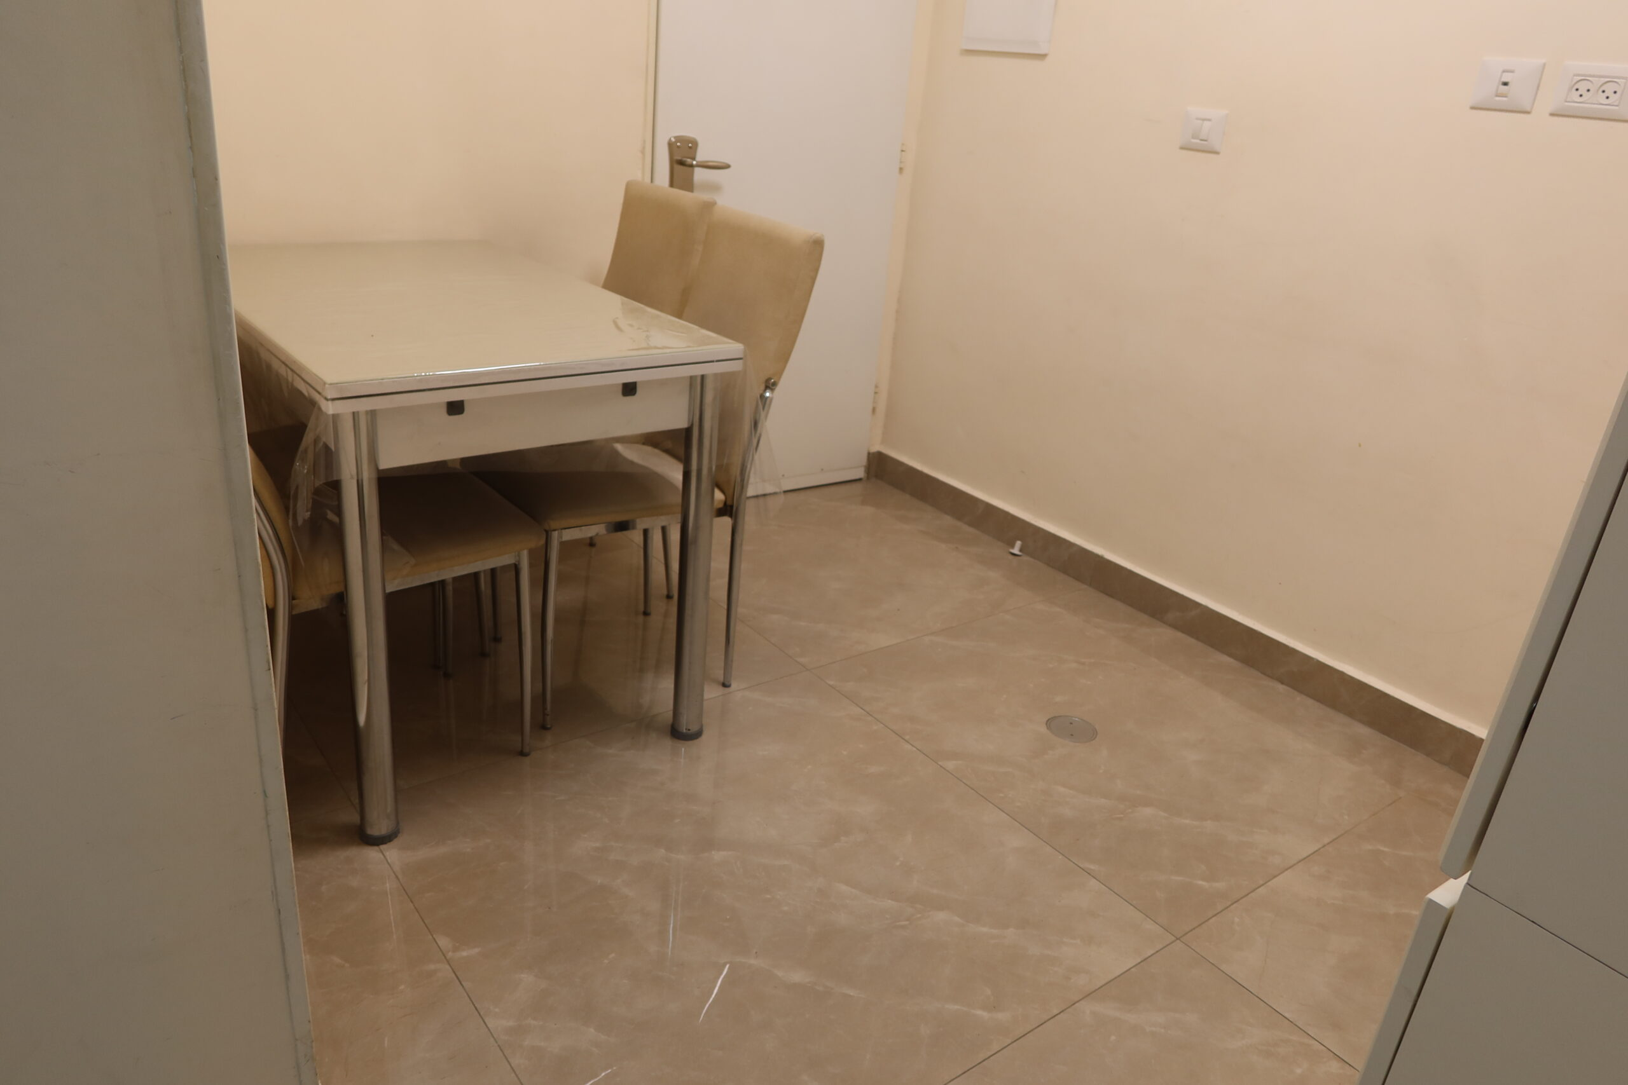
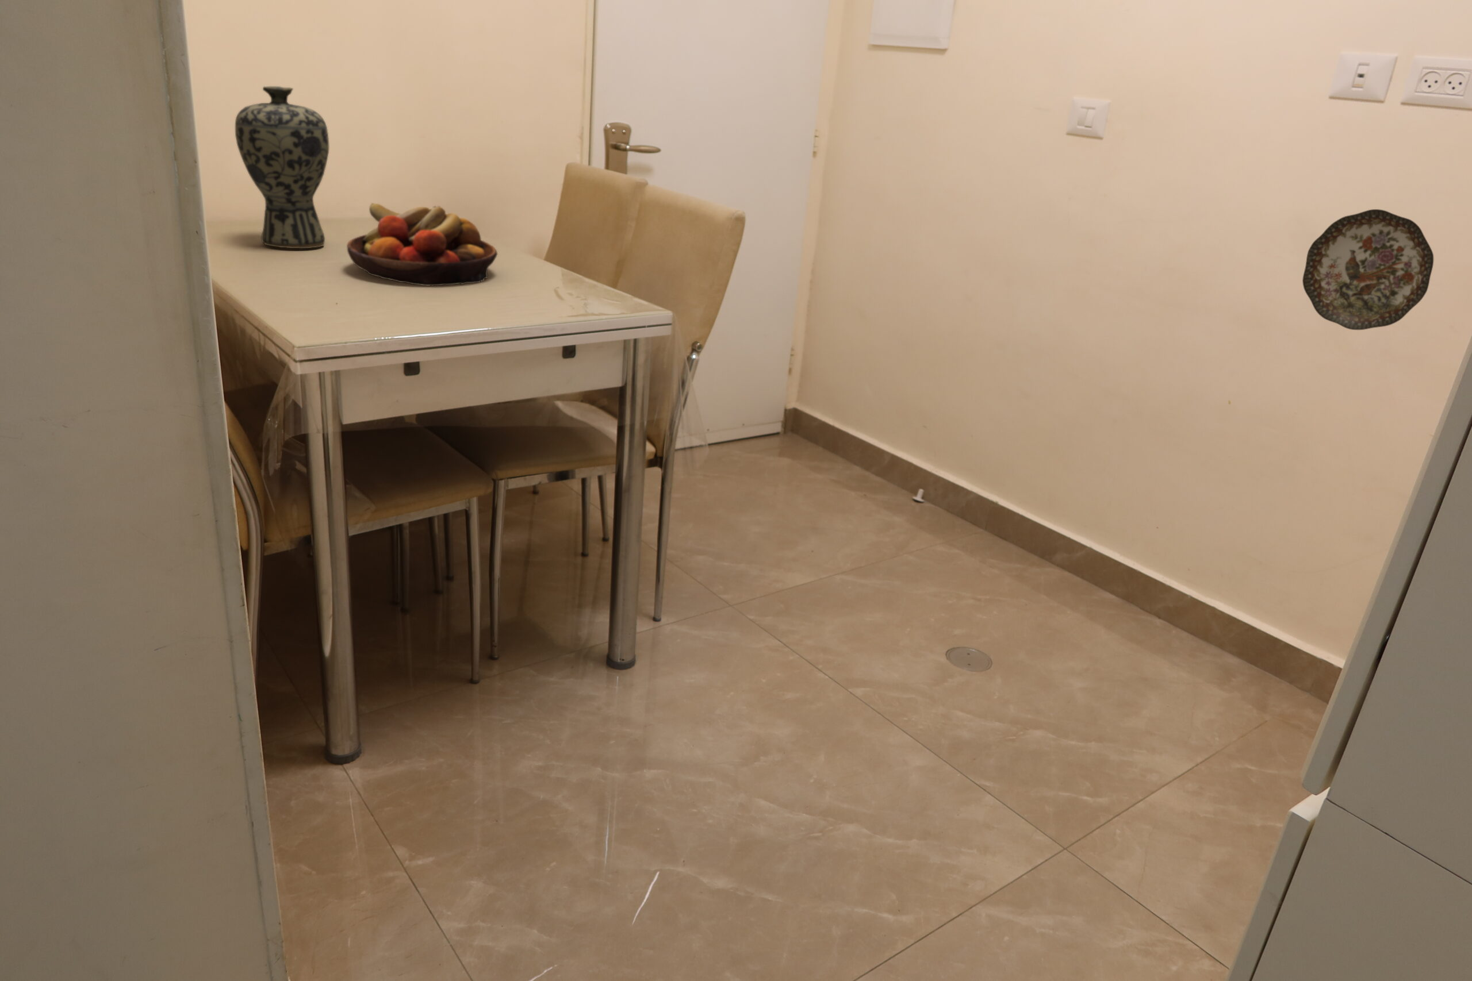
+ fruit bowl (422, 240)
+ decorative plate (1367, 270)
+ vase (285, 168)
